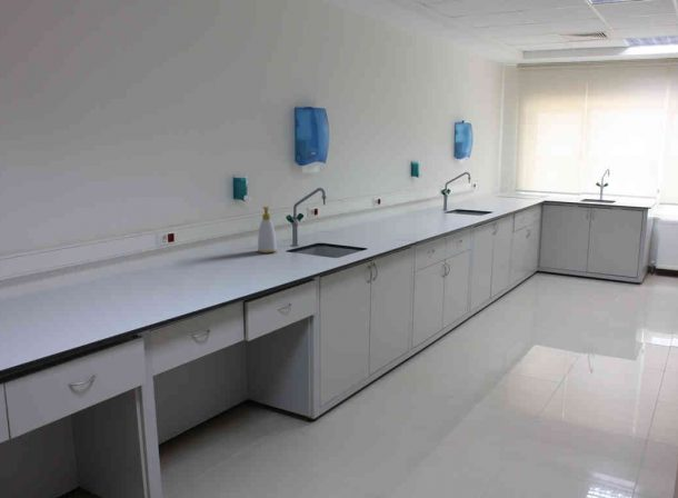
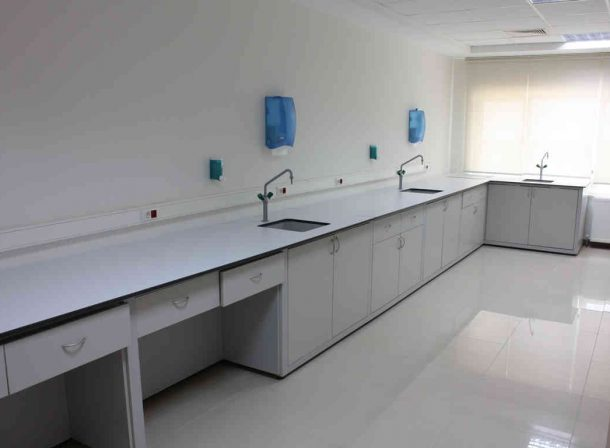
- soap bottle (266, 229)
